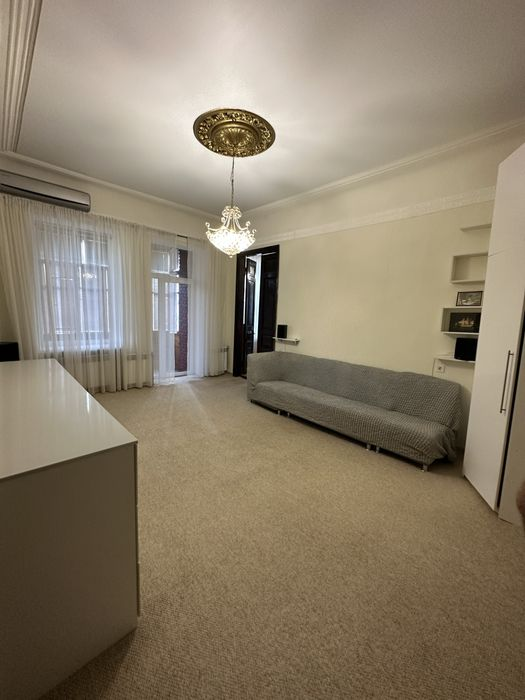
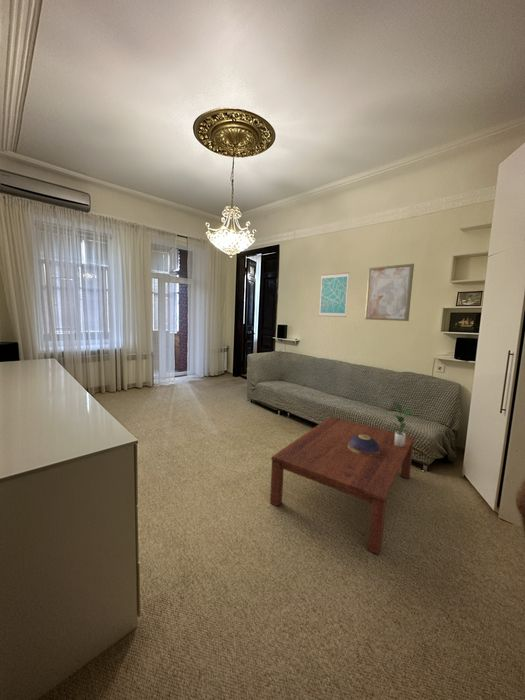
+ wall art (333, 295)
+ coffee table (348, 467)
+ decorative bowl (364, 442)
+ wall art (387, 293)
+ potted plant (401, 424)
